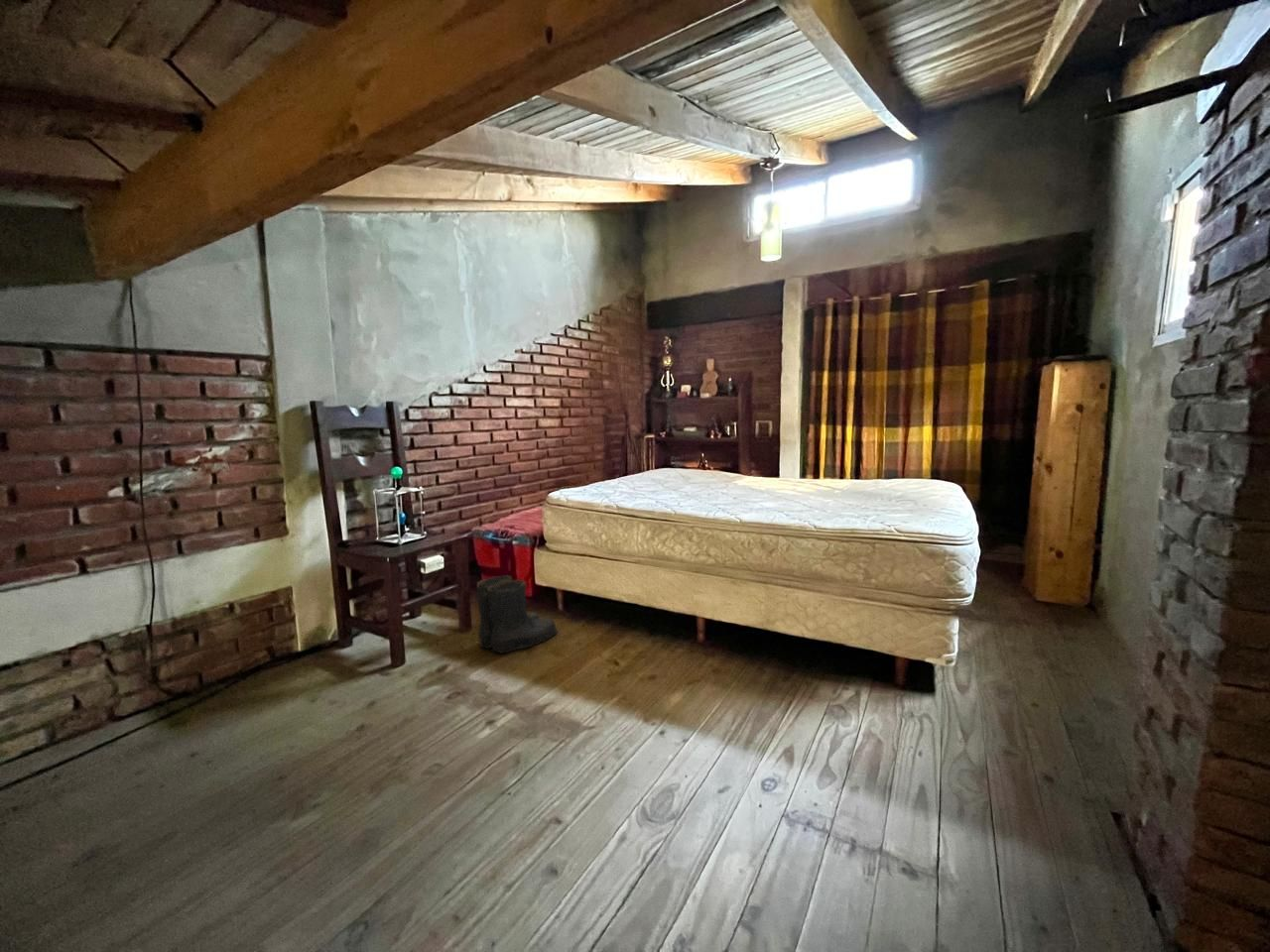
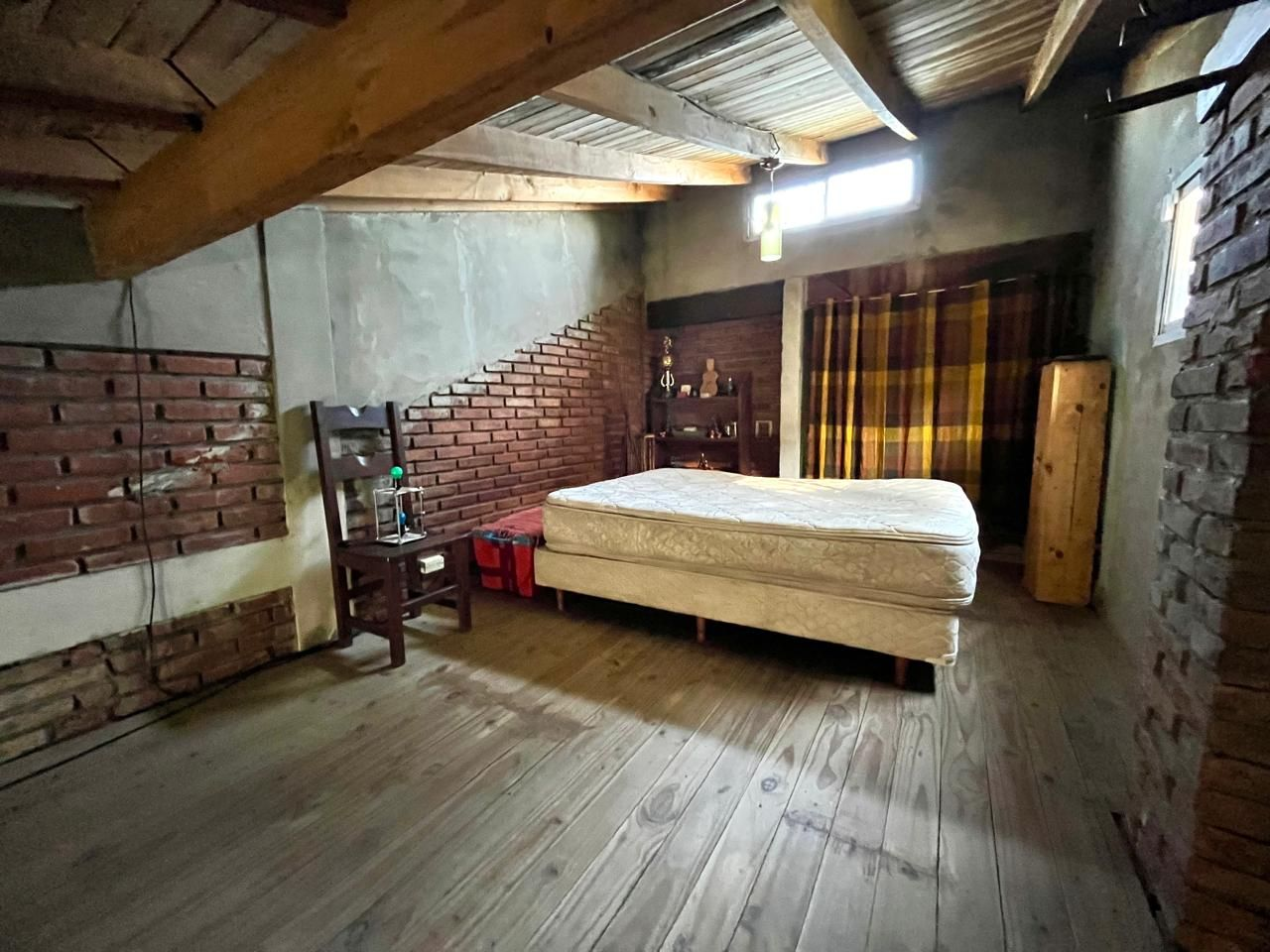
- boots (517, 608)
